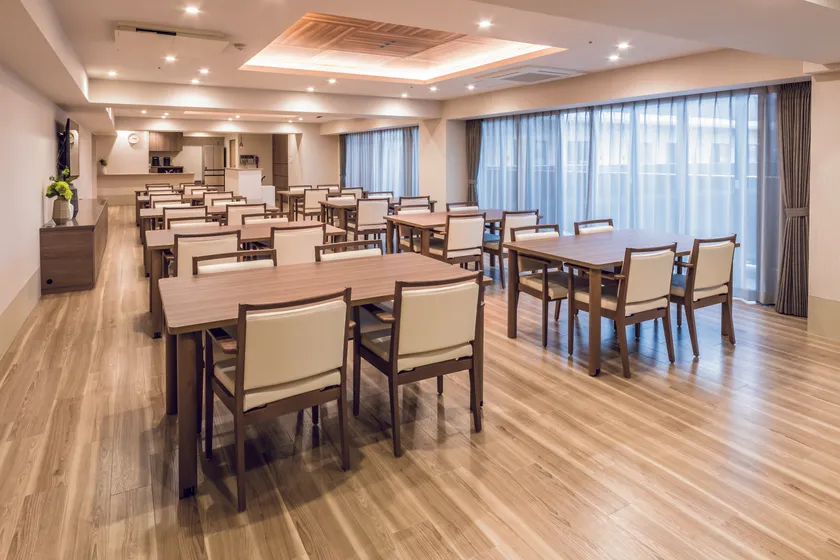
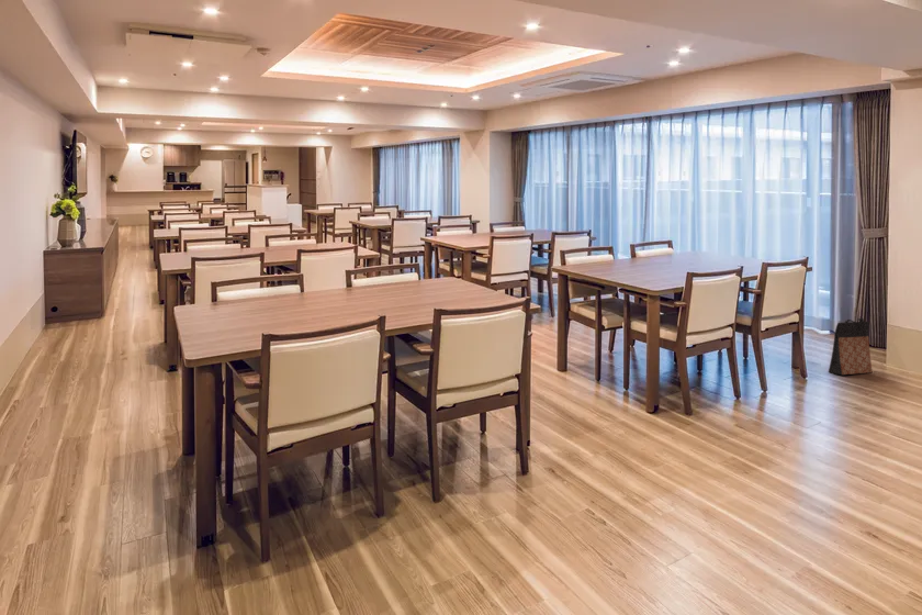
+ bag (852, 345)
